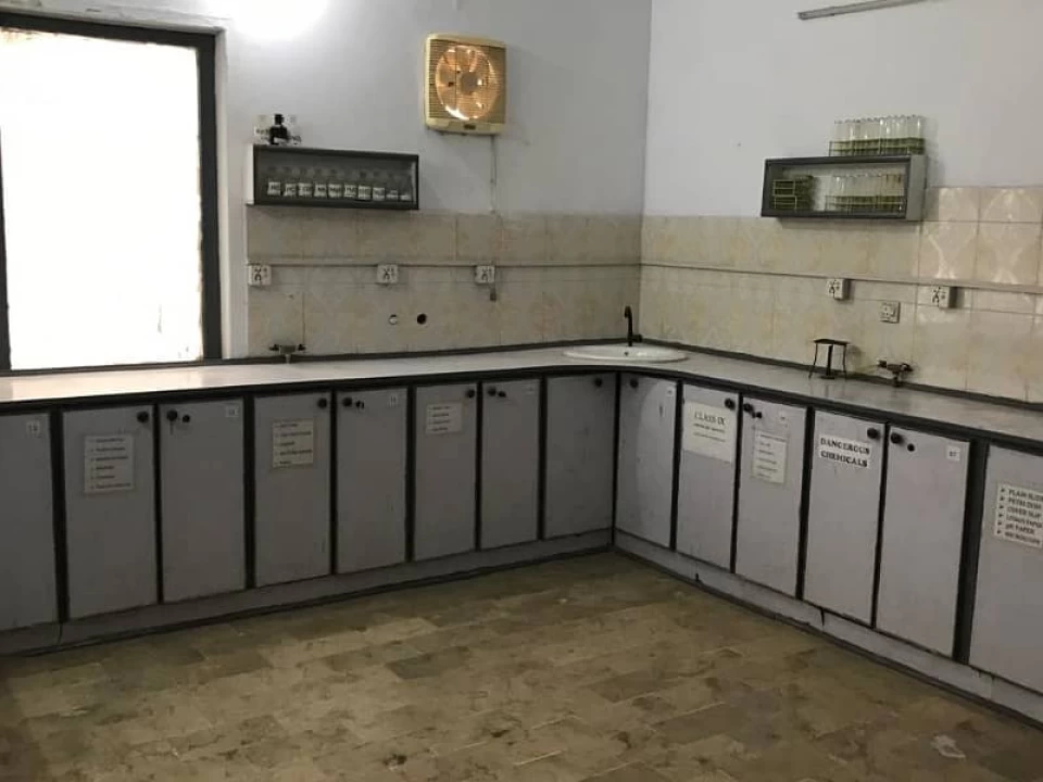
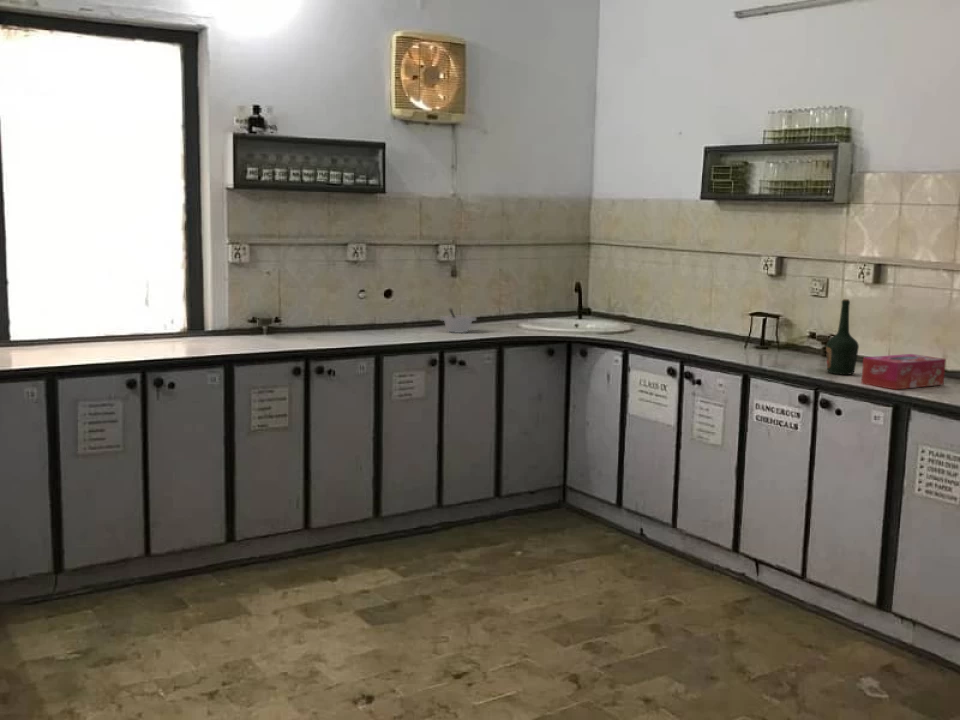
+ tissue box (903, 371)
+ mortar and pestle (457, 319)
+ bottle (843, 336)
